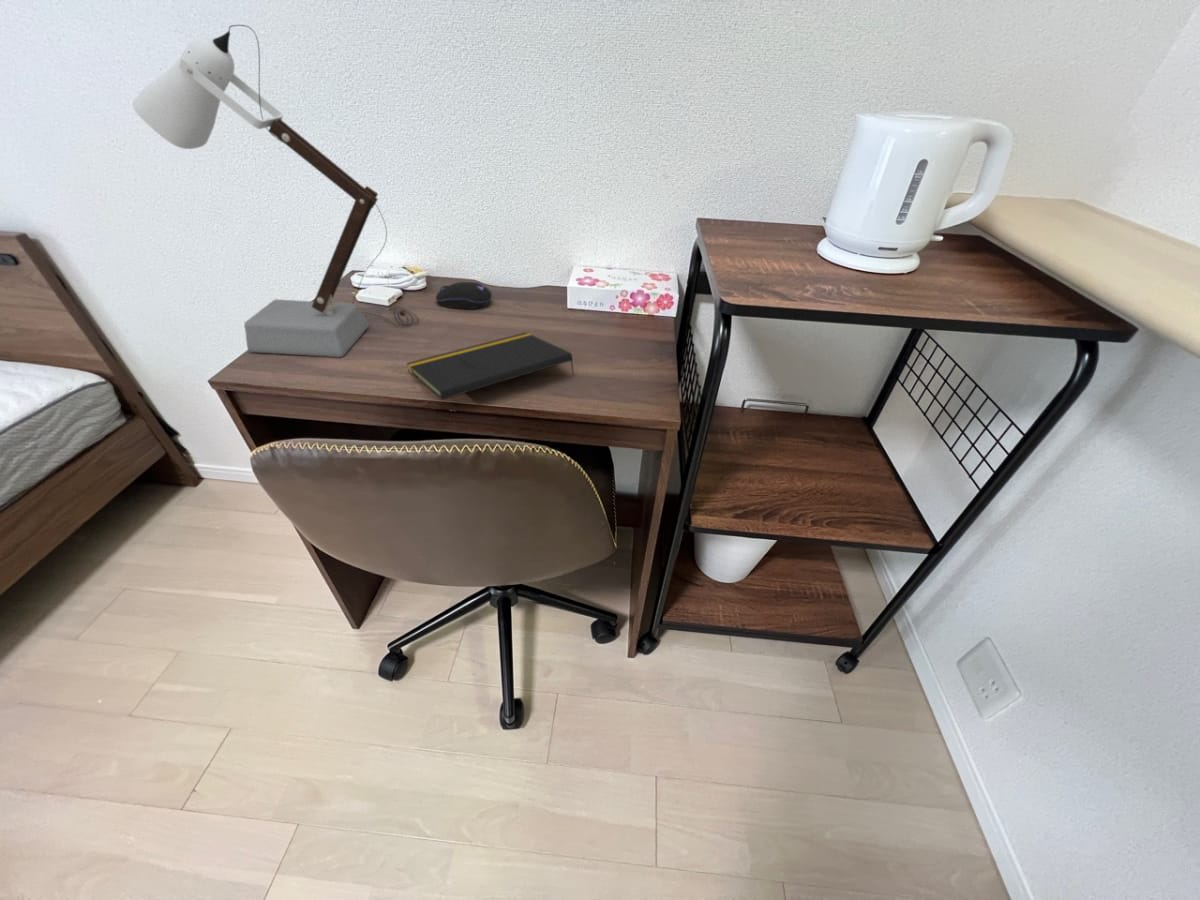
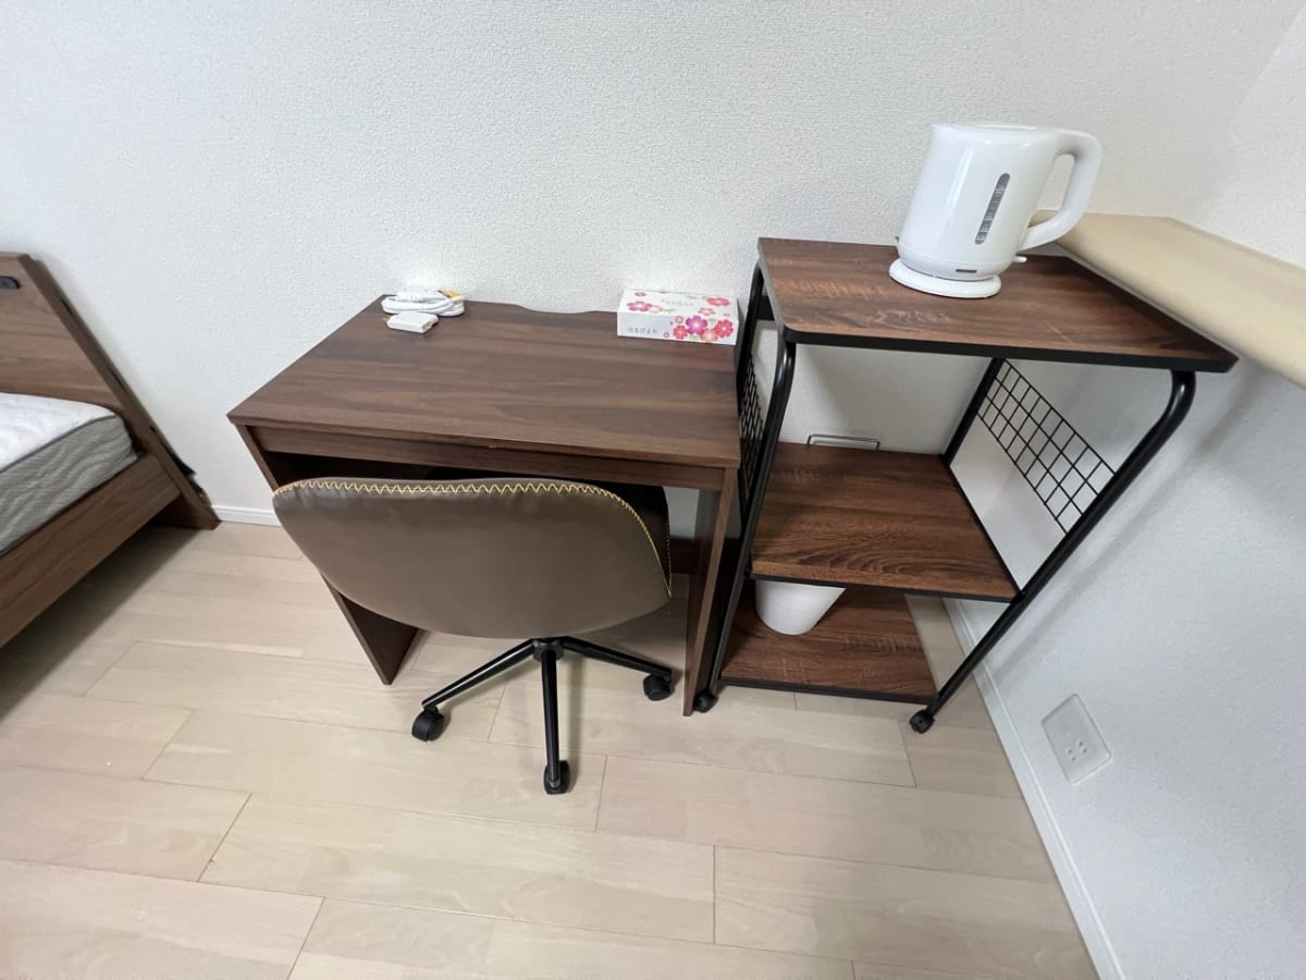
- desk lamp (324, 175)
- computer mouse (463, 293)
- notepad (489, 361)
